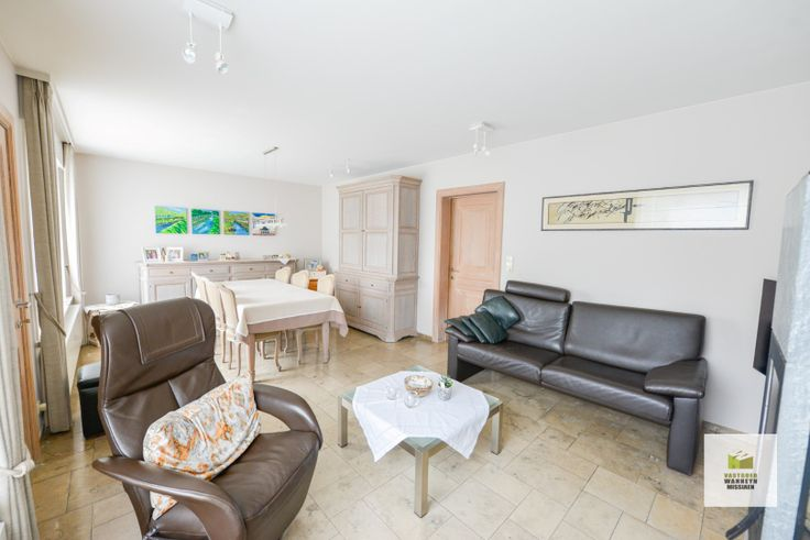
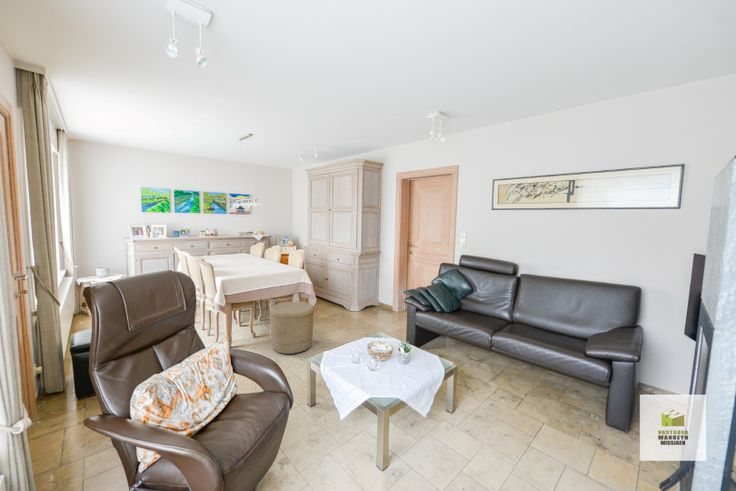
+ woven basket (292, 326)
